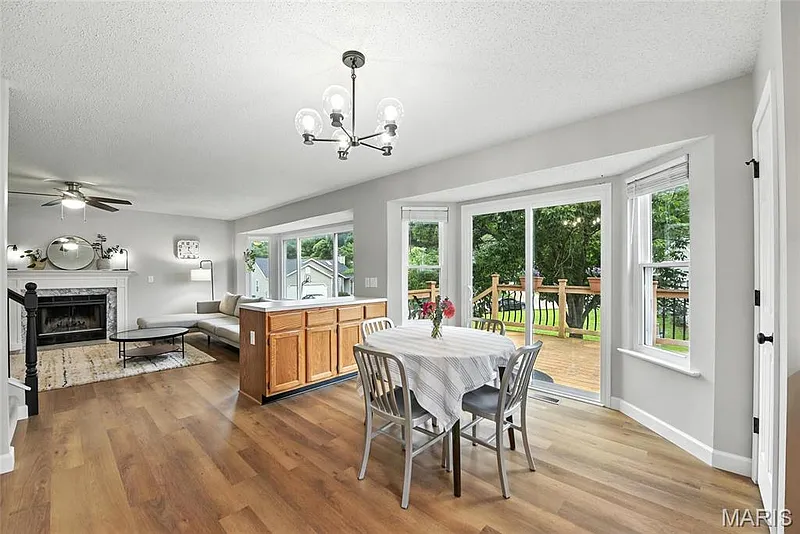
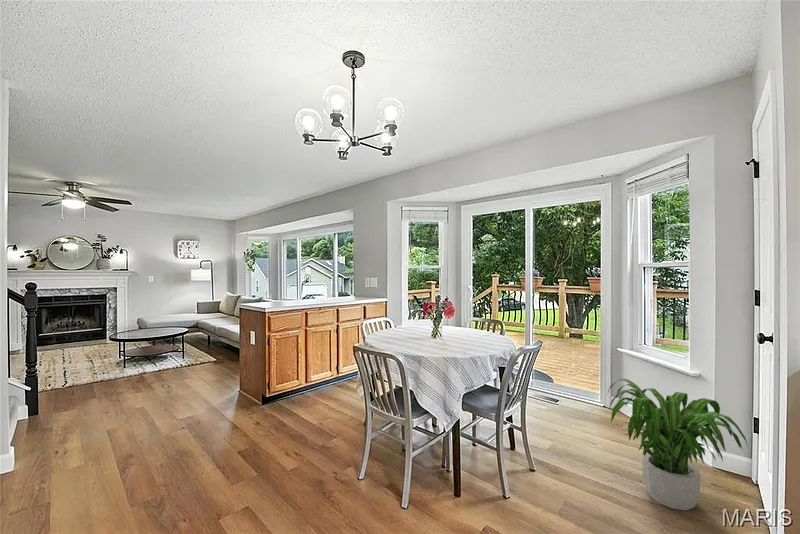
+ potted plant (670, 447)
